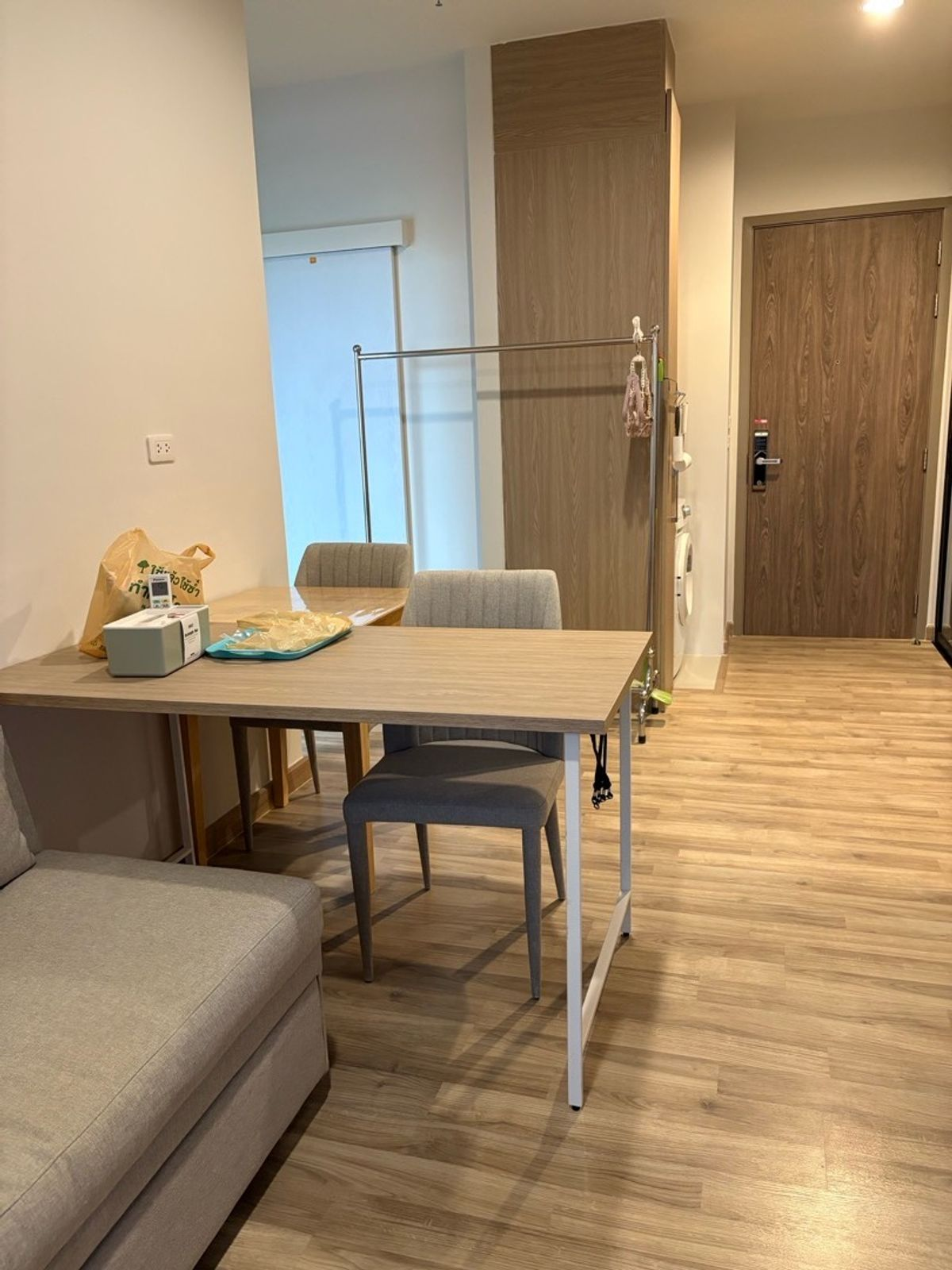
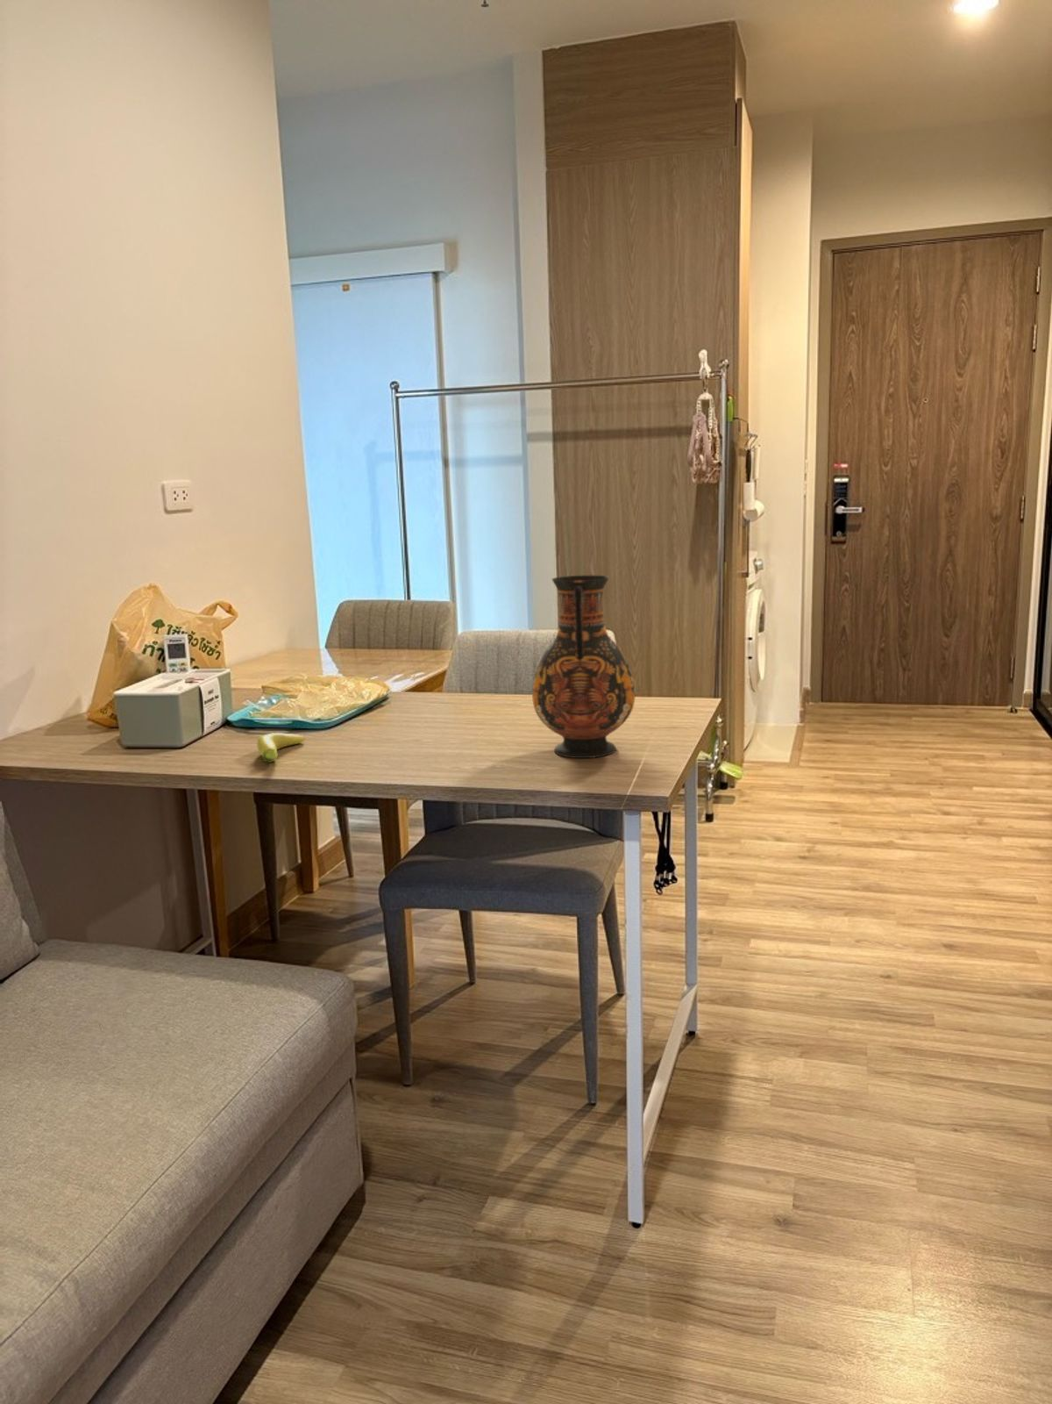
+ vase (582, 666)
+ banana (276, 745)
